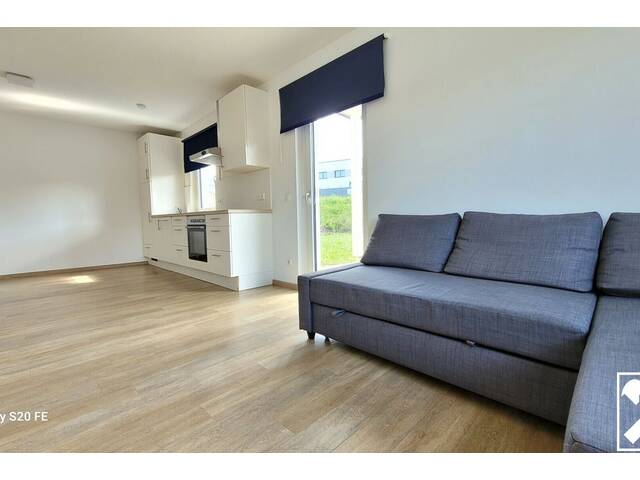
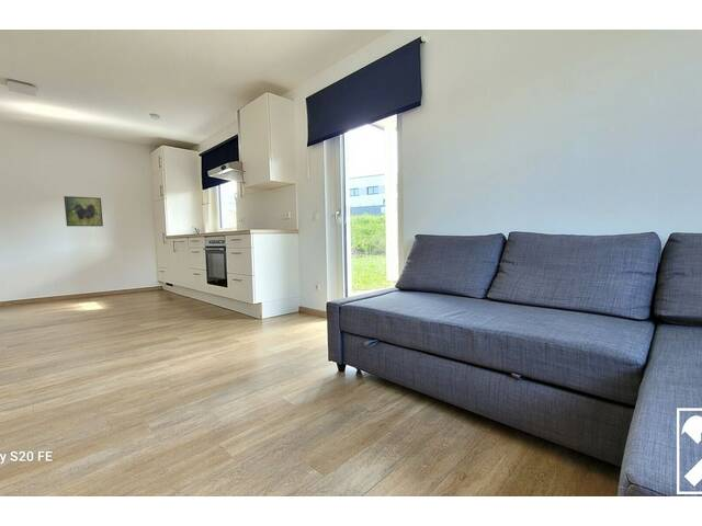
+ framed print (83, 211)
